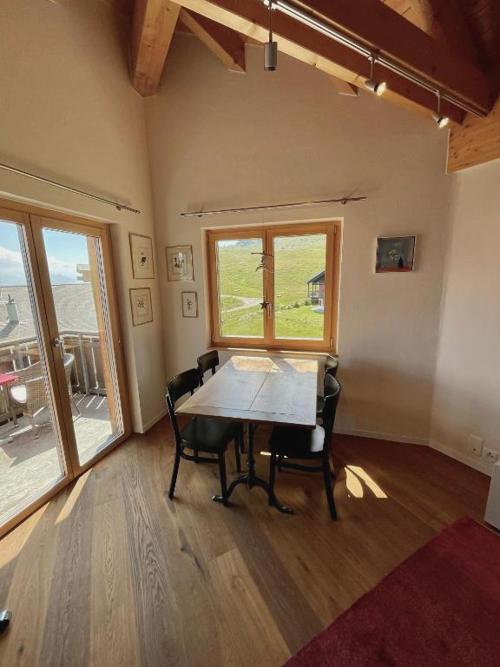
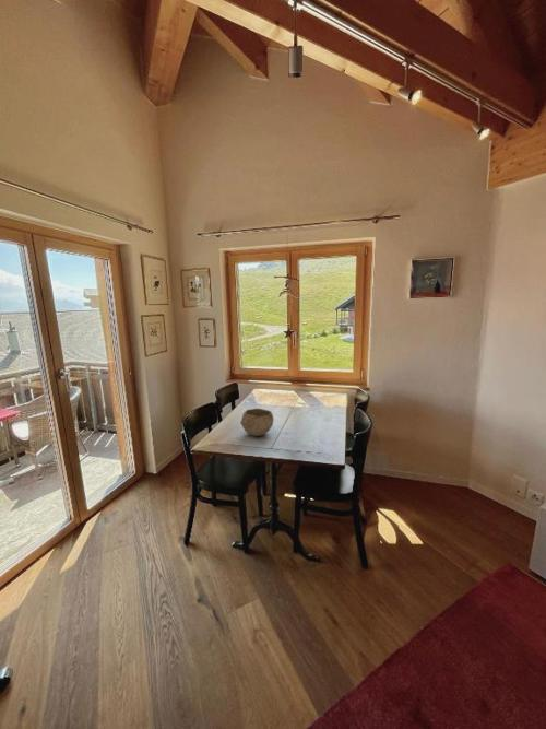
+ bowl (258, 422)
